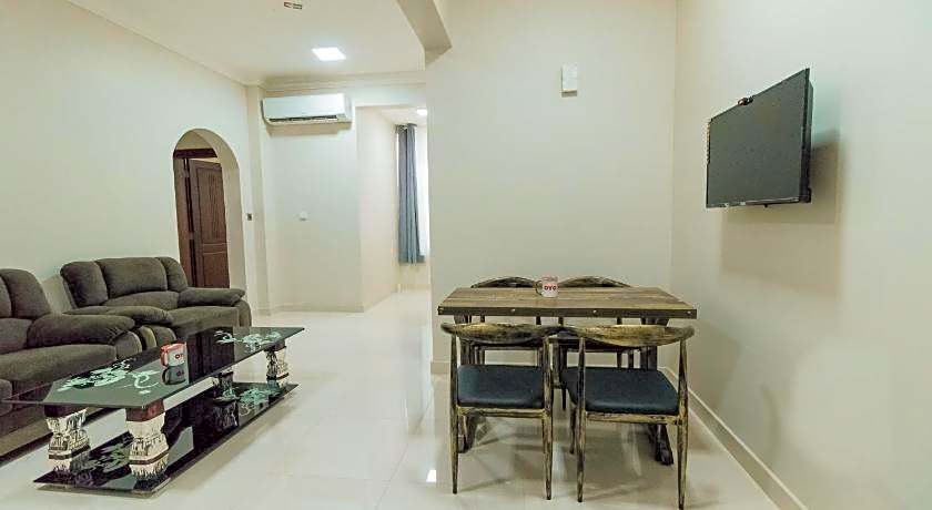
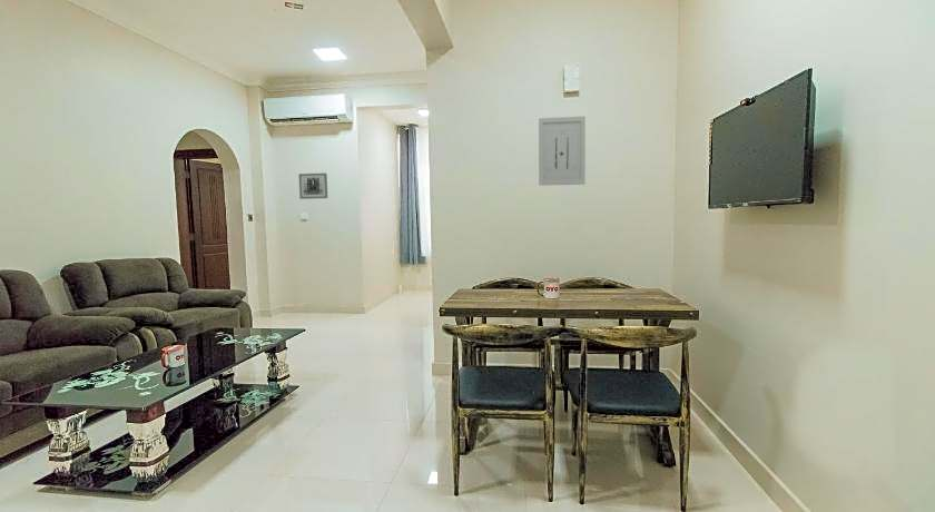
+ wall art (313, 186)
+ wall art (561, 150)
